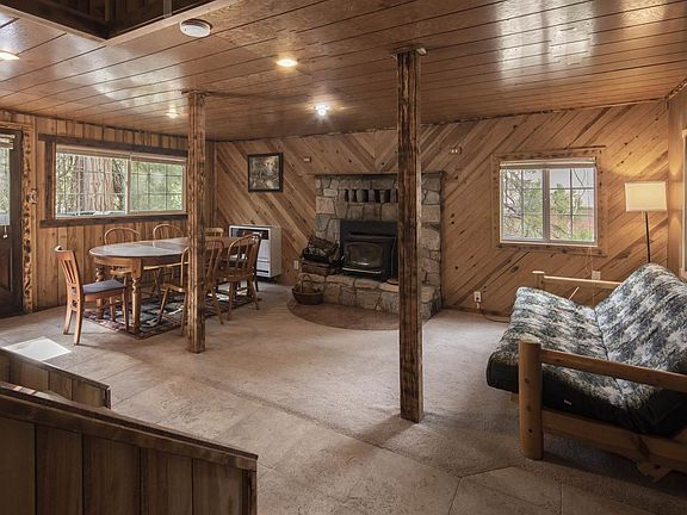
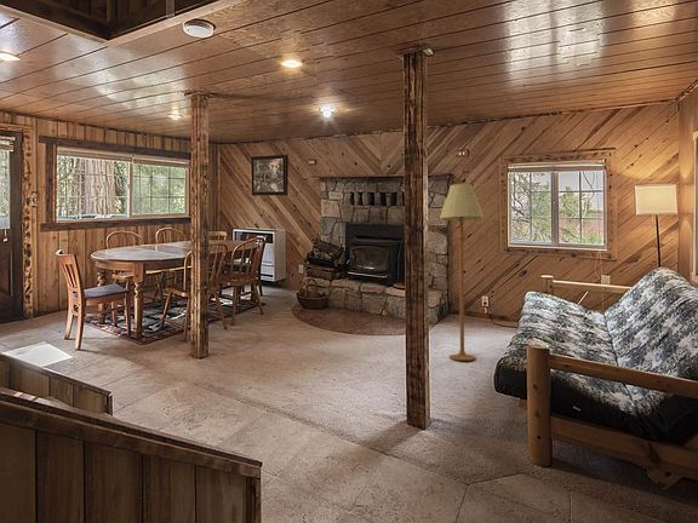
+ floor lamp (460, 271)
